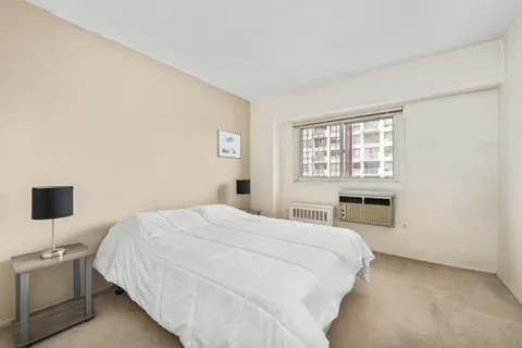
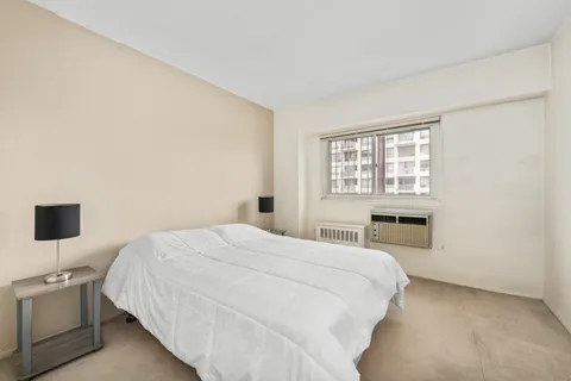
- wall art (229, 145)
